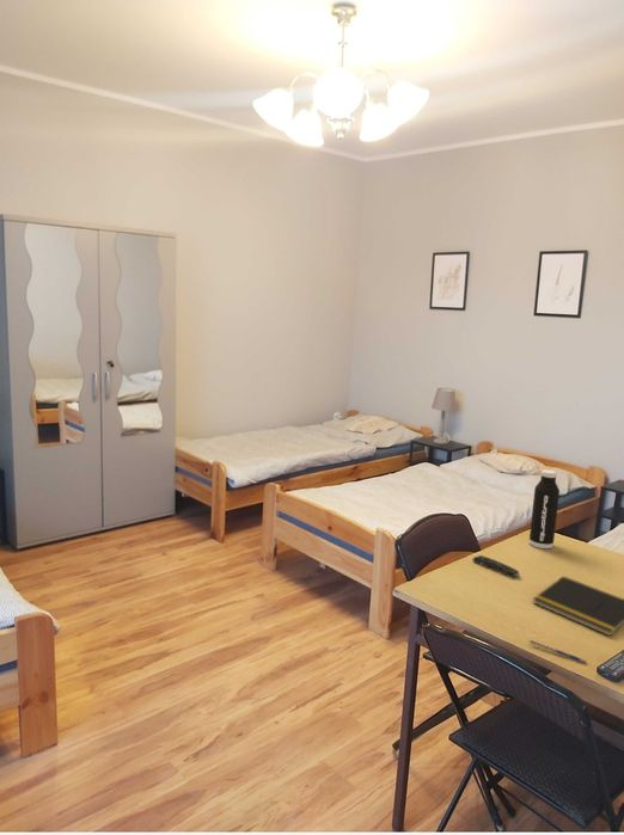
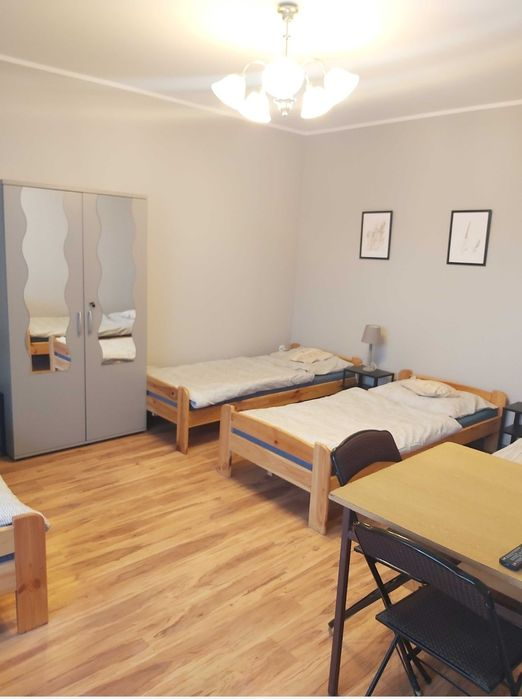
- water bottle (544, 508)
- pen (556, 650)
- notepad (585, 603)
- remote control (496, 565)
